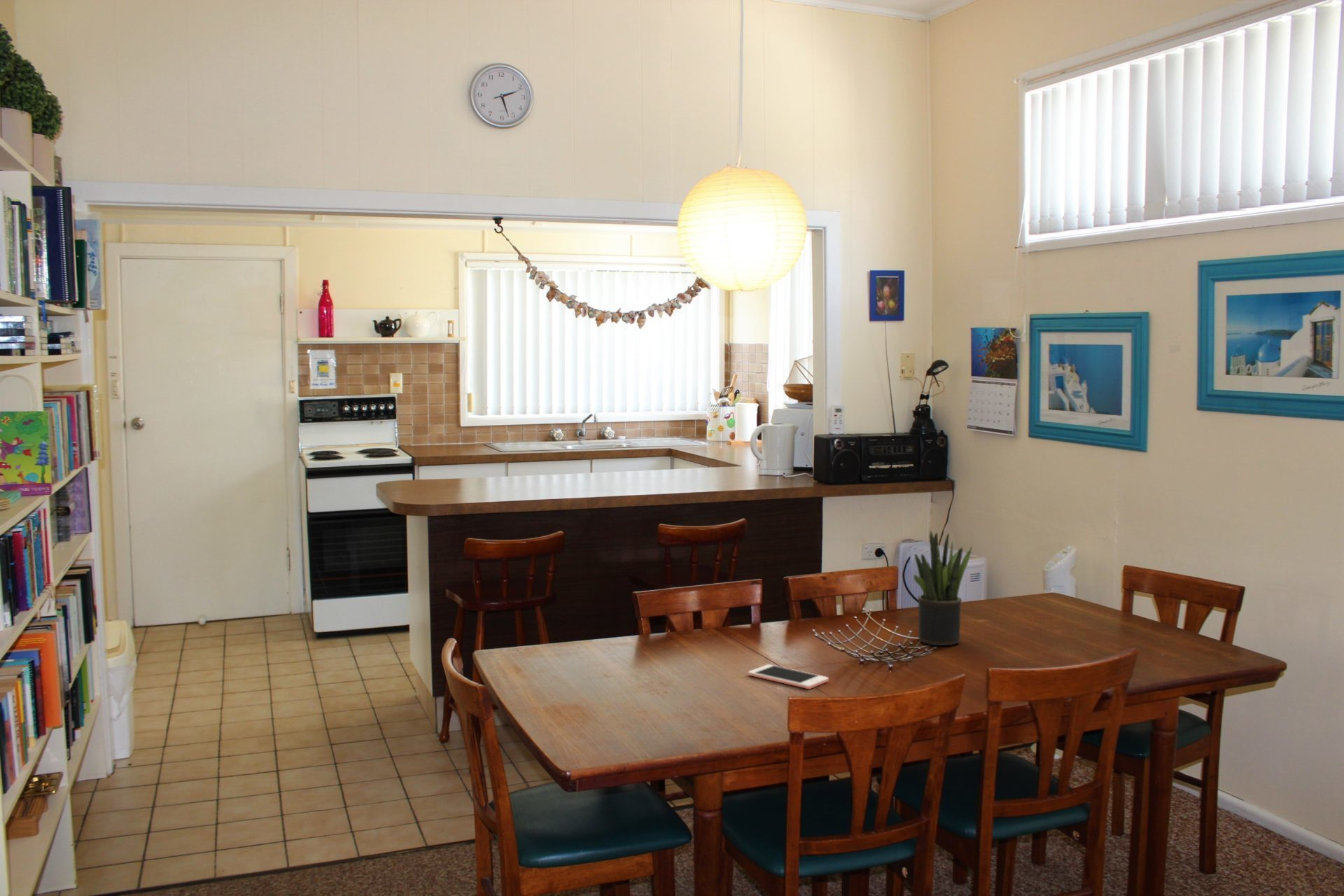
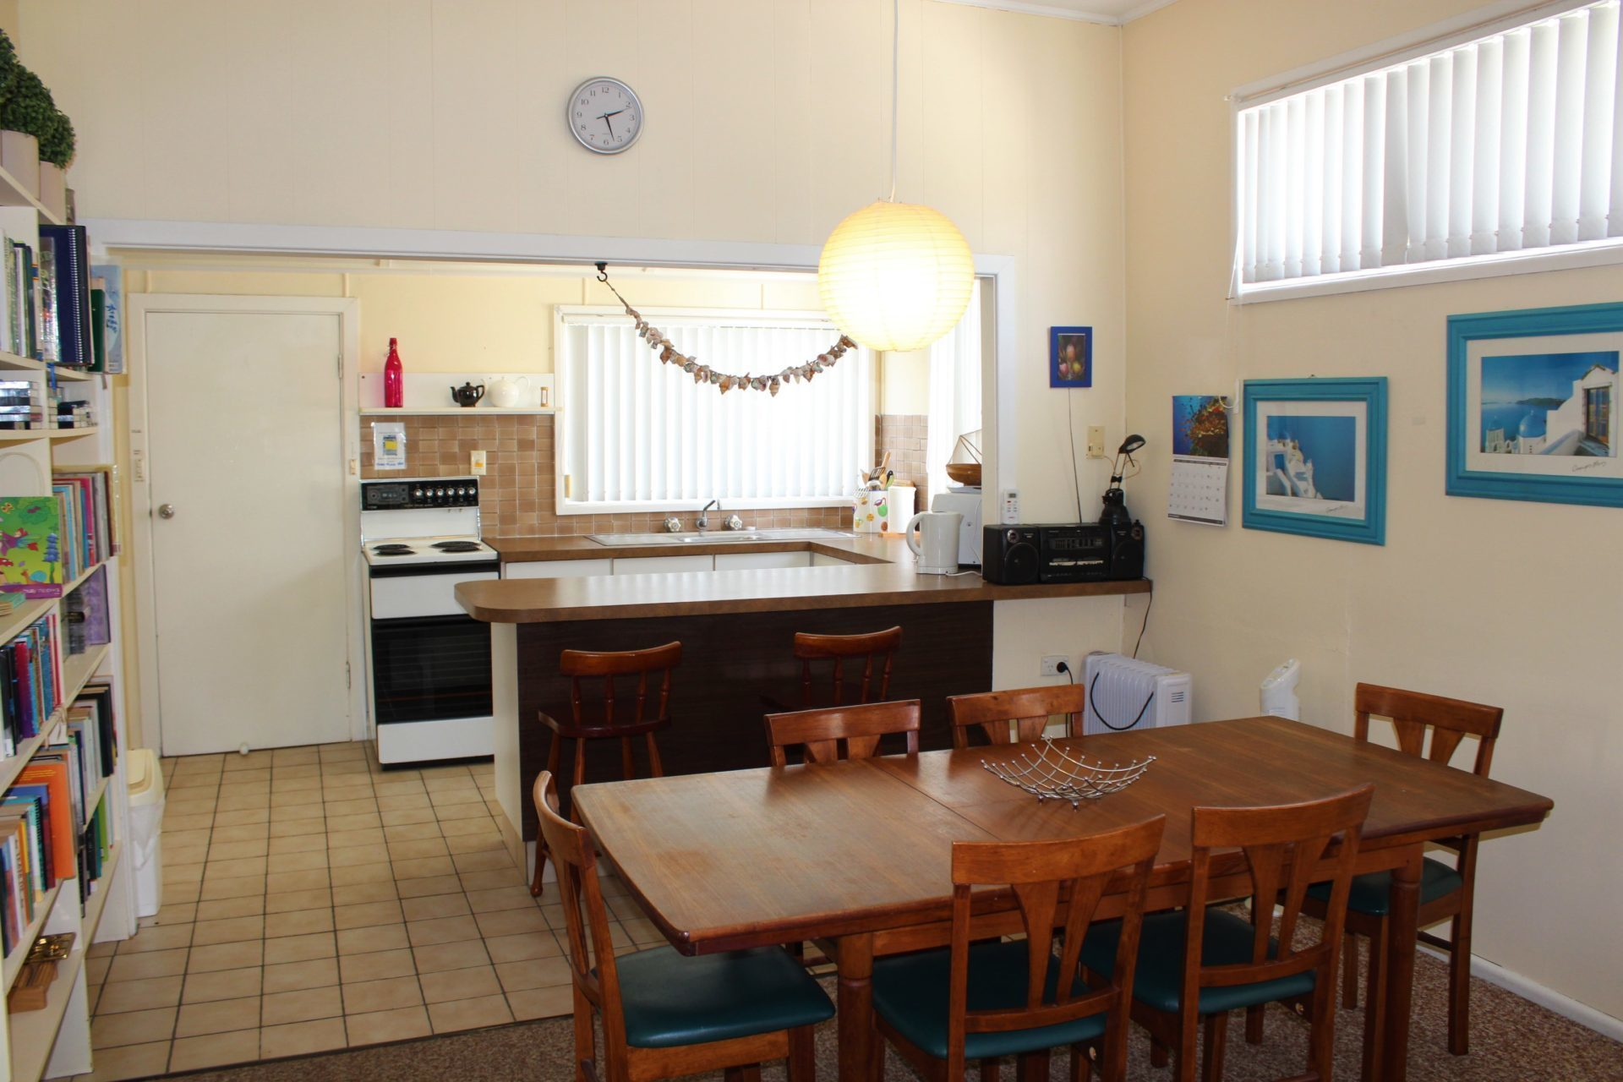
- cell phone (788, 676)
- potted plant (943, 585)
